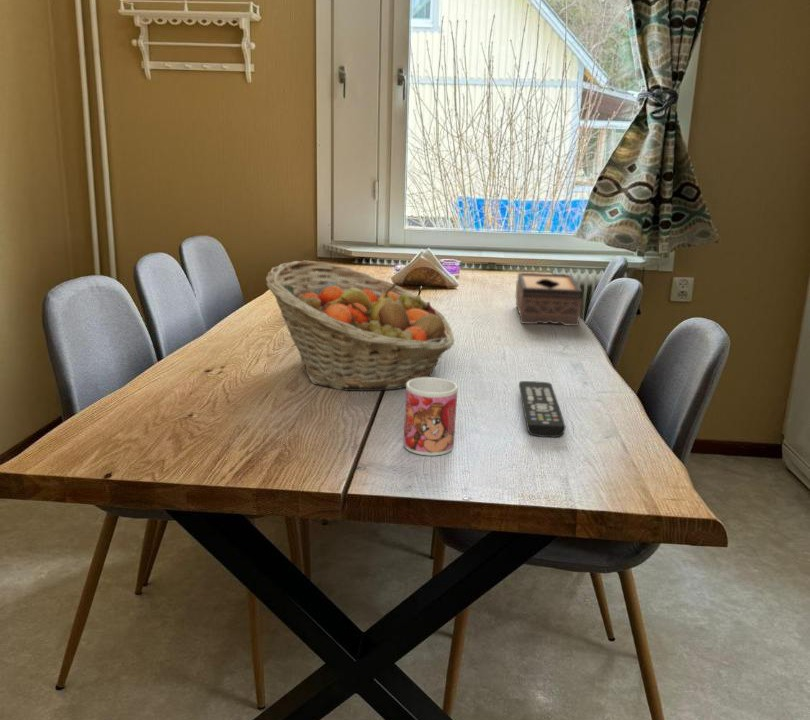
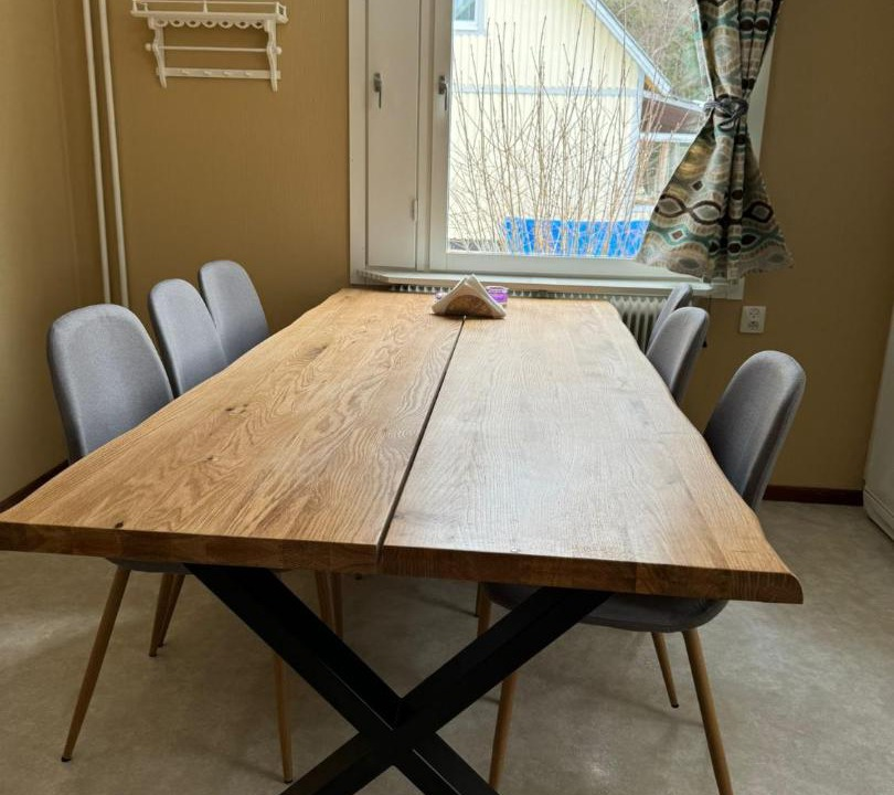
- remote control (540, 406)
- mug (431, 411)
- tissue box (546, 298)
- fruit basket (362, 319)
